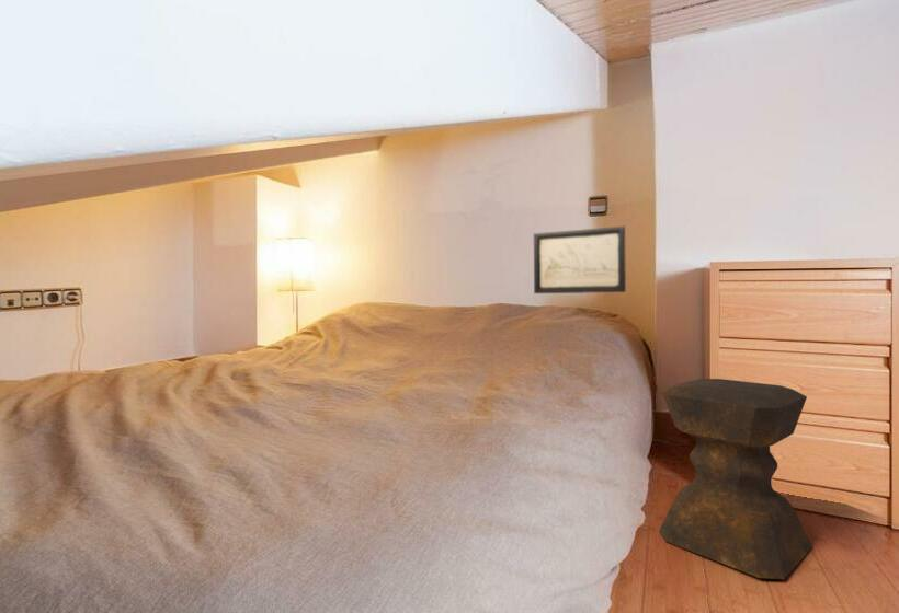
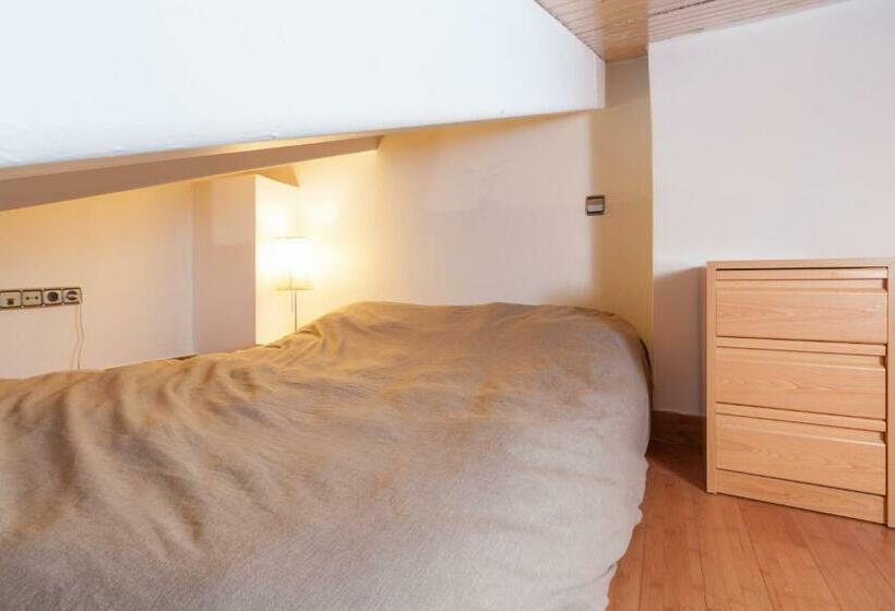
- stool (732, 463)
- wall art (577, 261)
